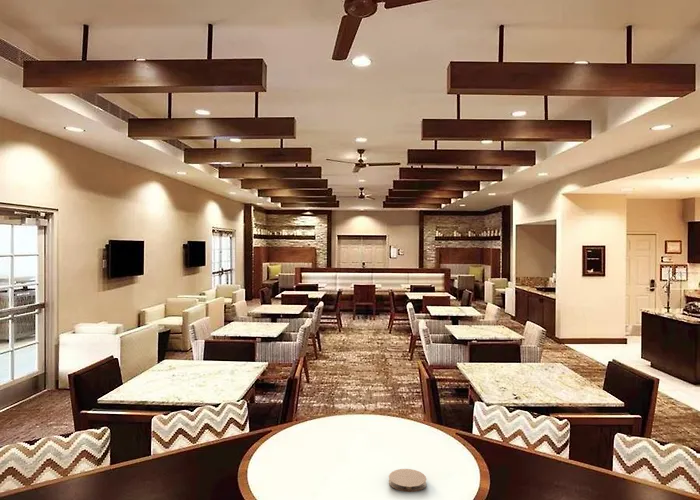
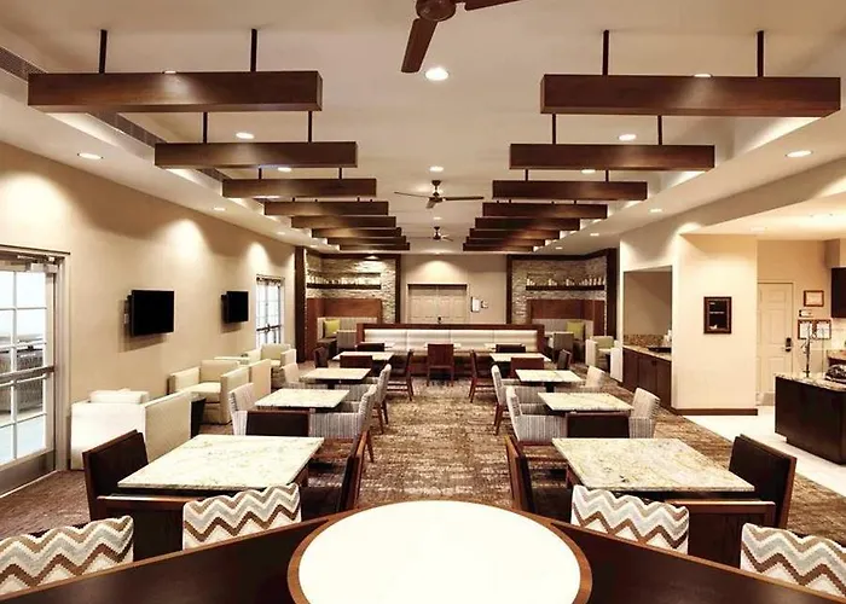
- coaster (407, 479)
